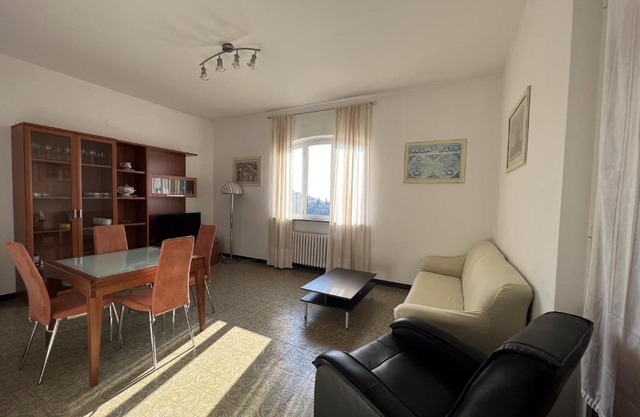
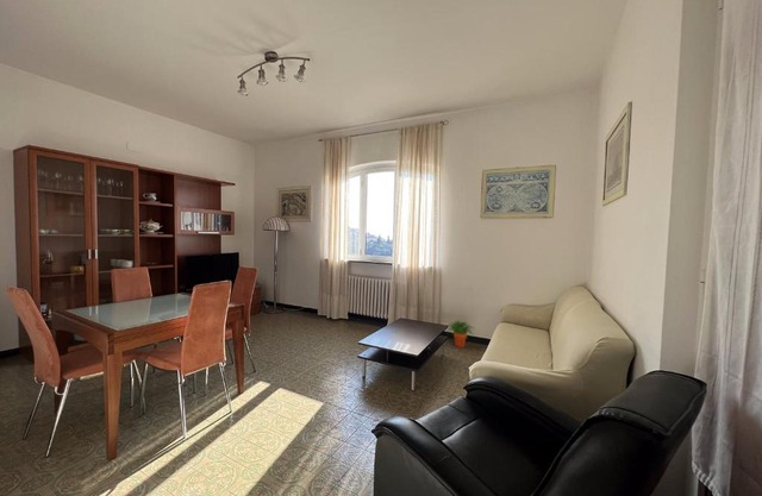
+ potted plant (460, 333)
